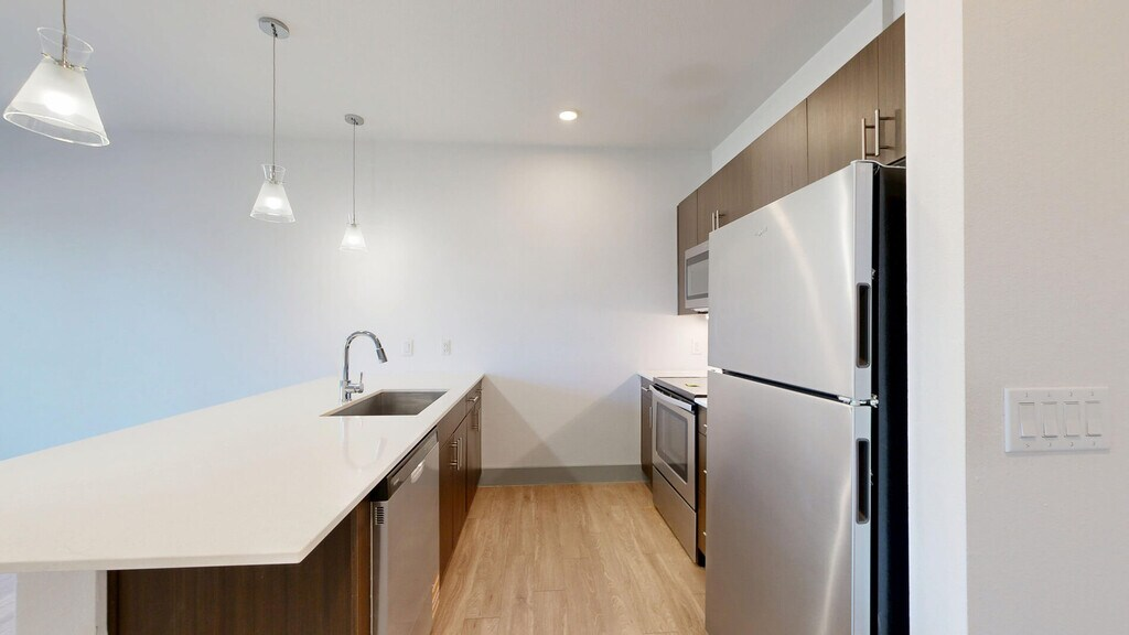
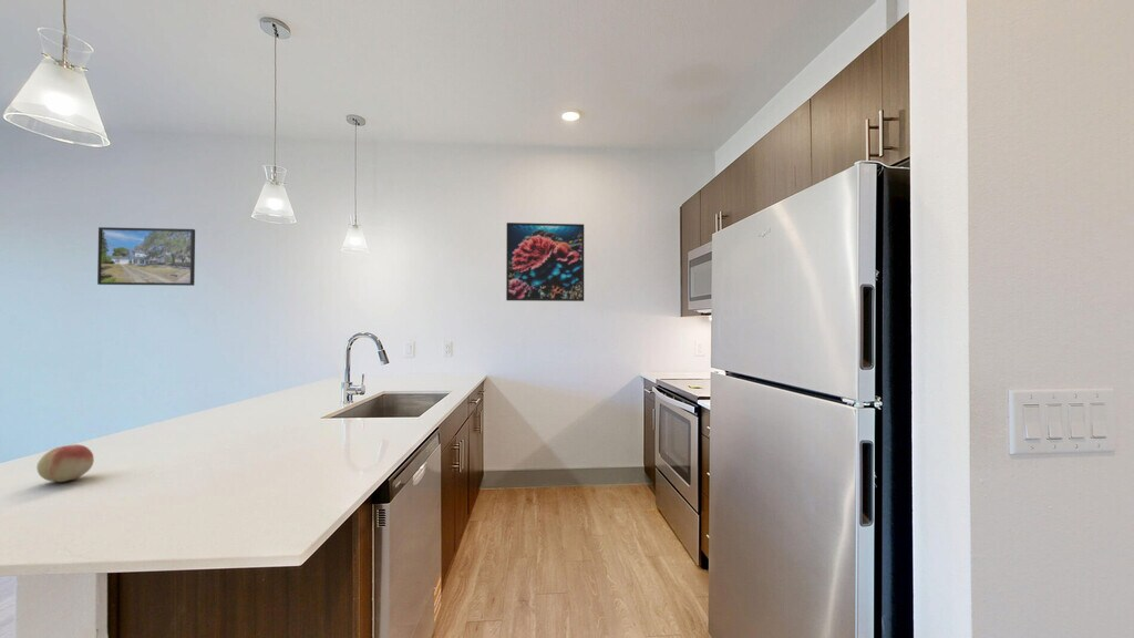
+ fruit (64, 463)
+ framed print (146, 256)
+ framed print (545, 261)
